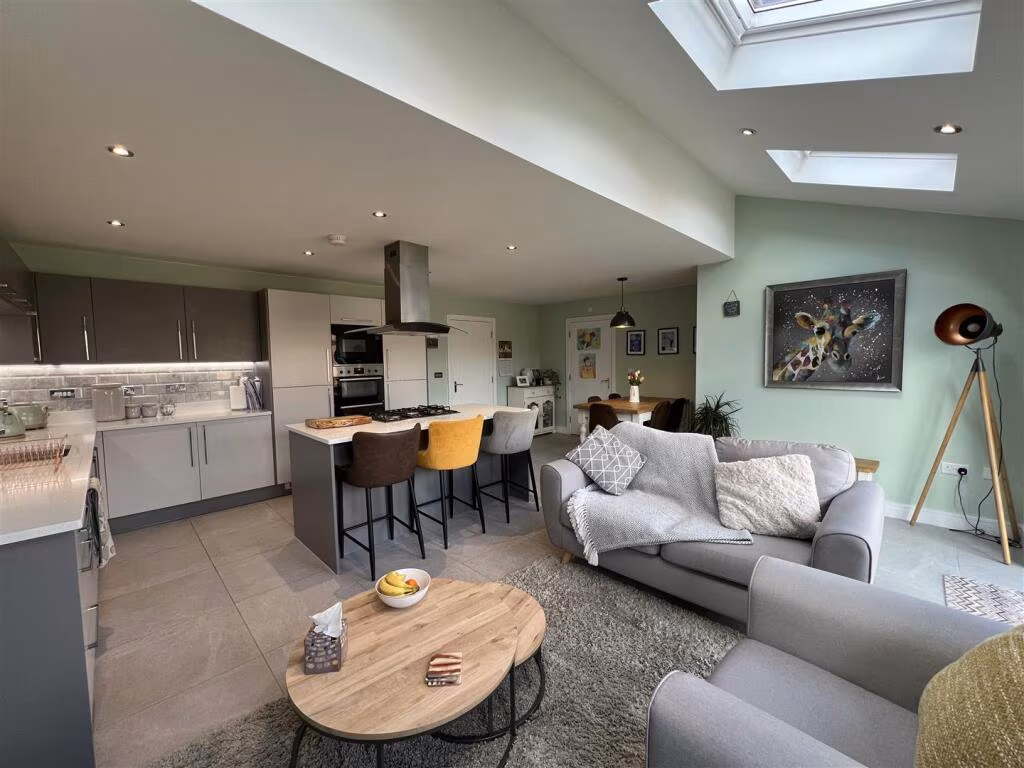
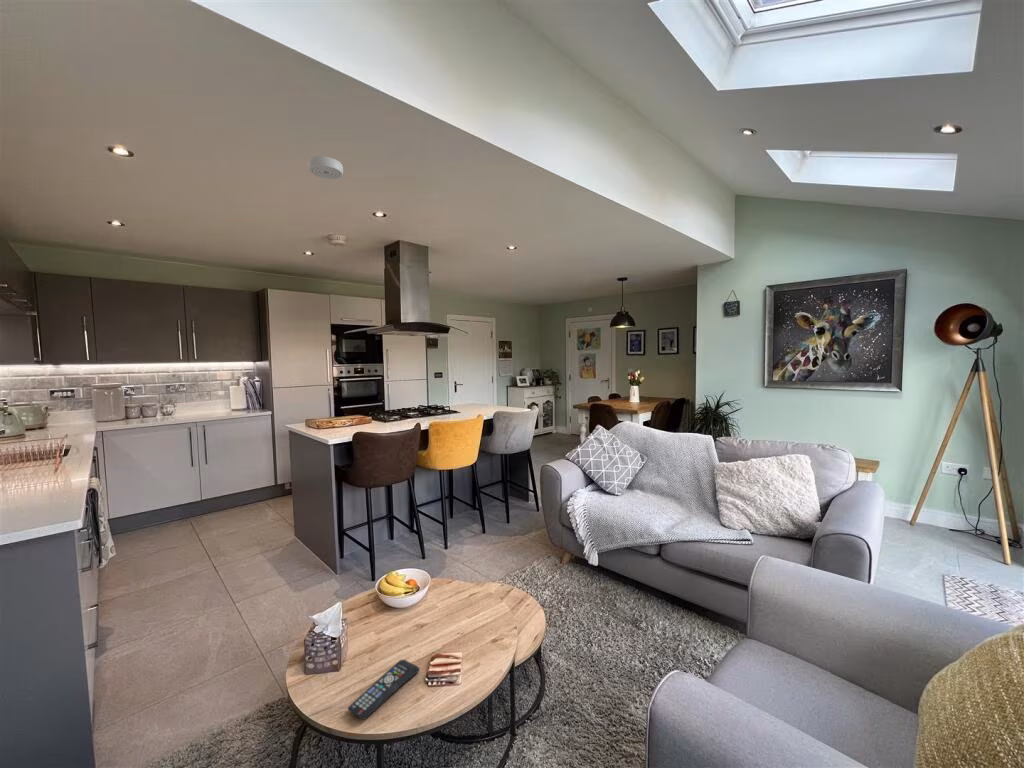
+ remote control (386, 686)
+ smoke detector (325, 168)
